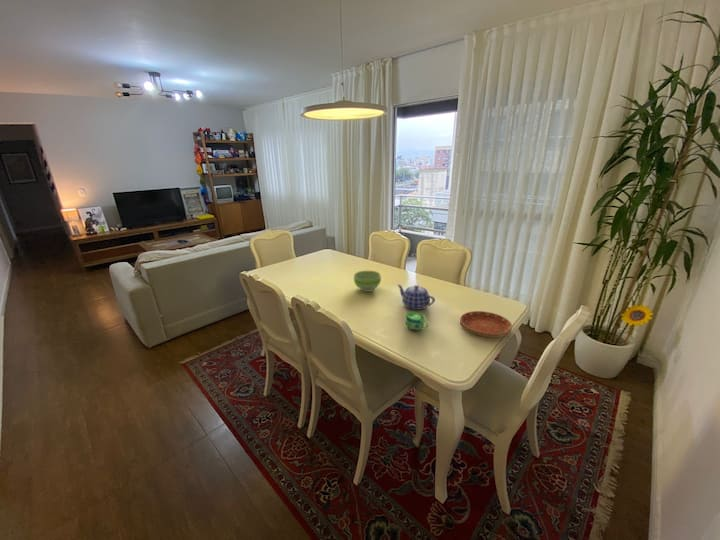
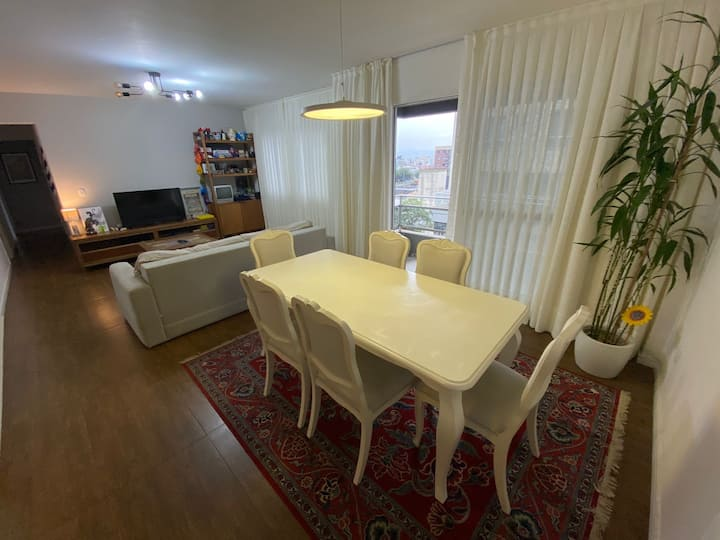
- bowl (367, 282)
- saucer (484, 324)
- cup (417, 322)
- teapot (414, 295)
